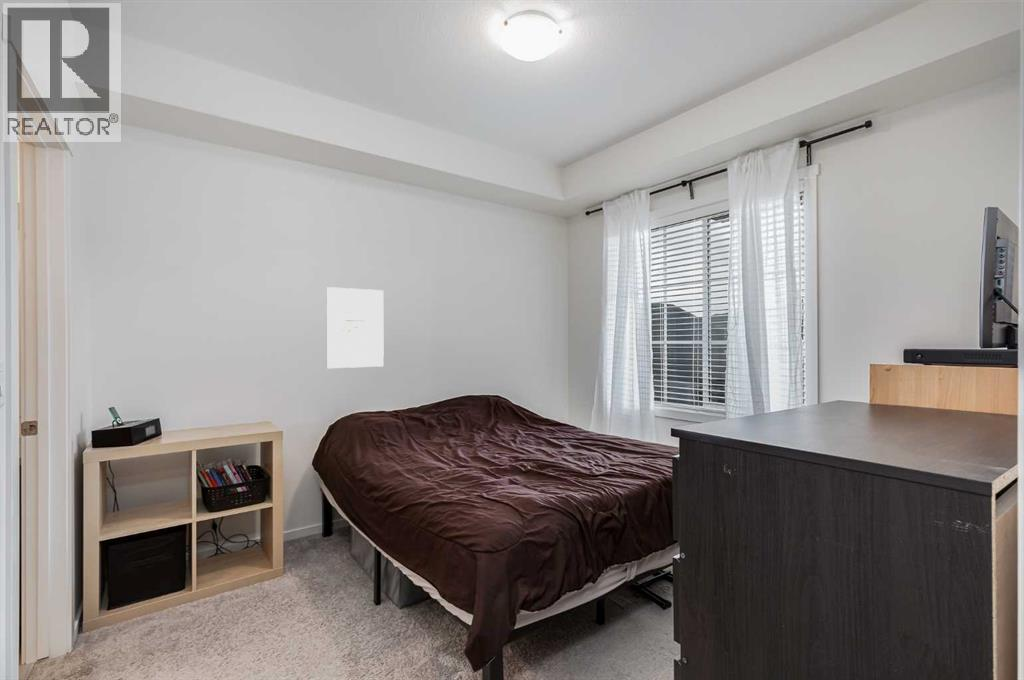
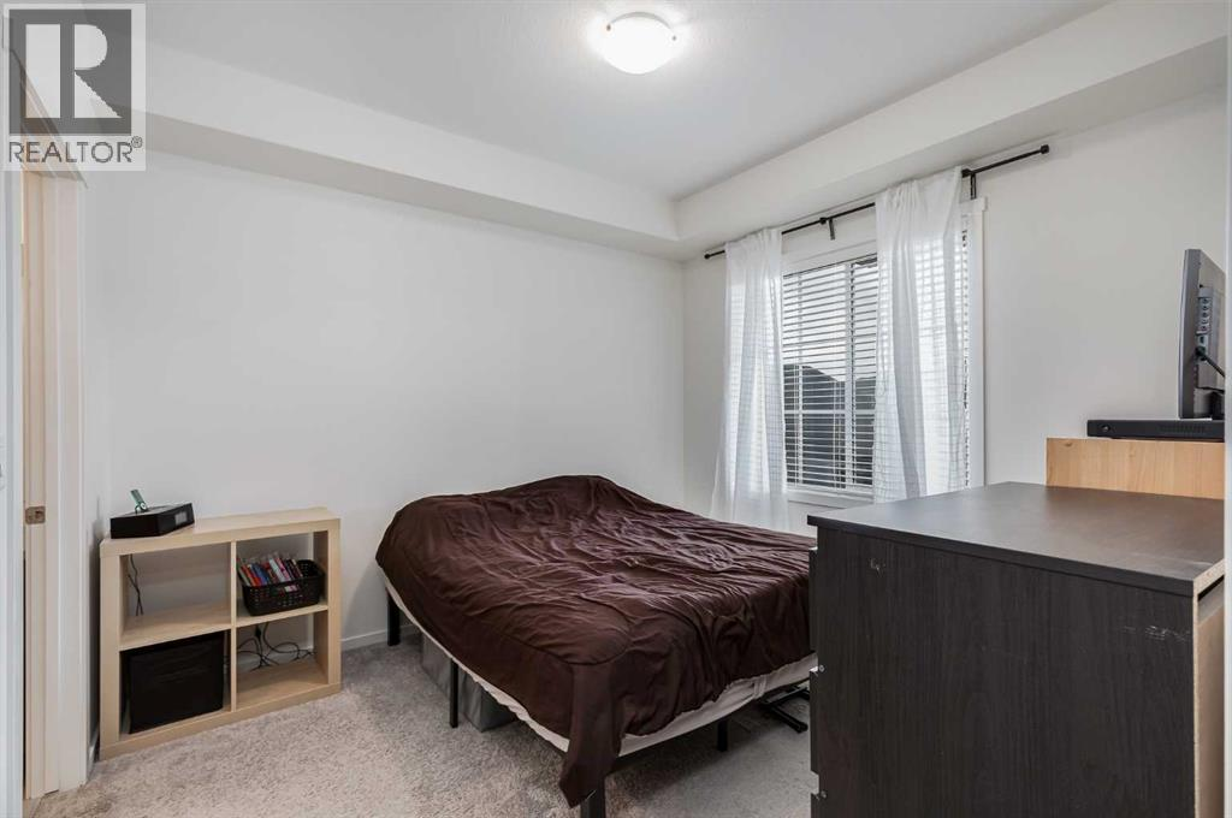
- wall art (355, 328)
